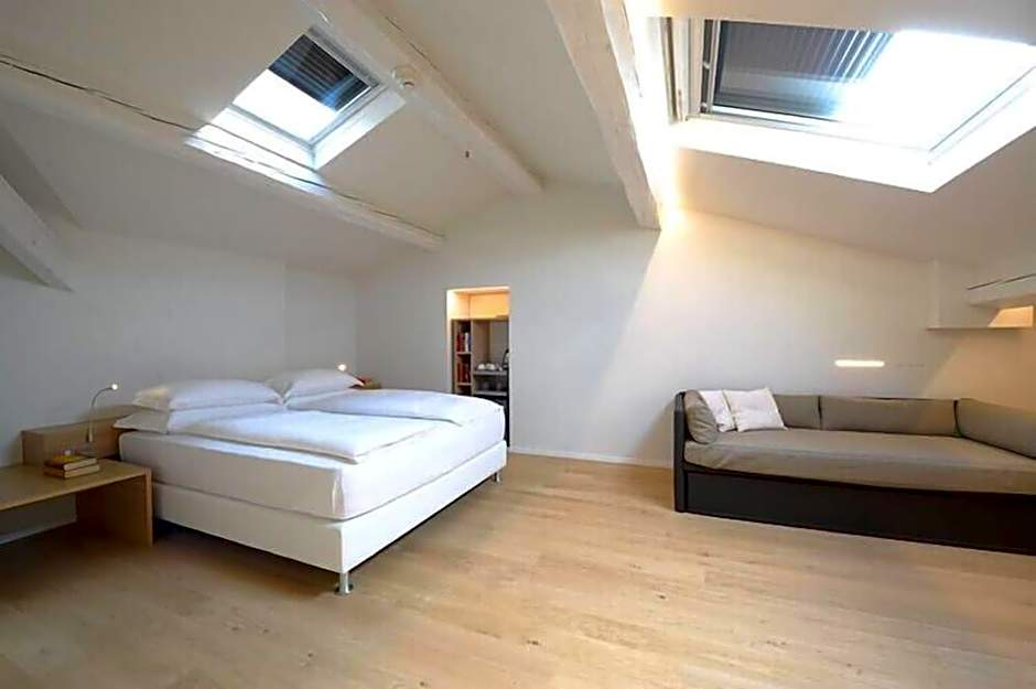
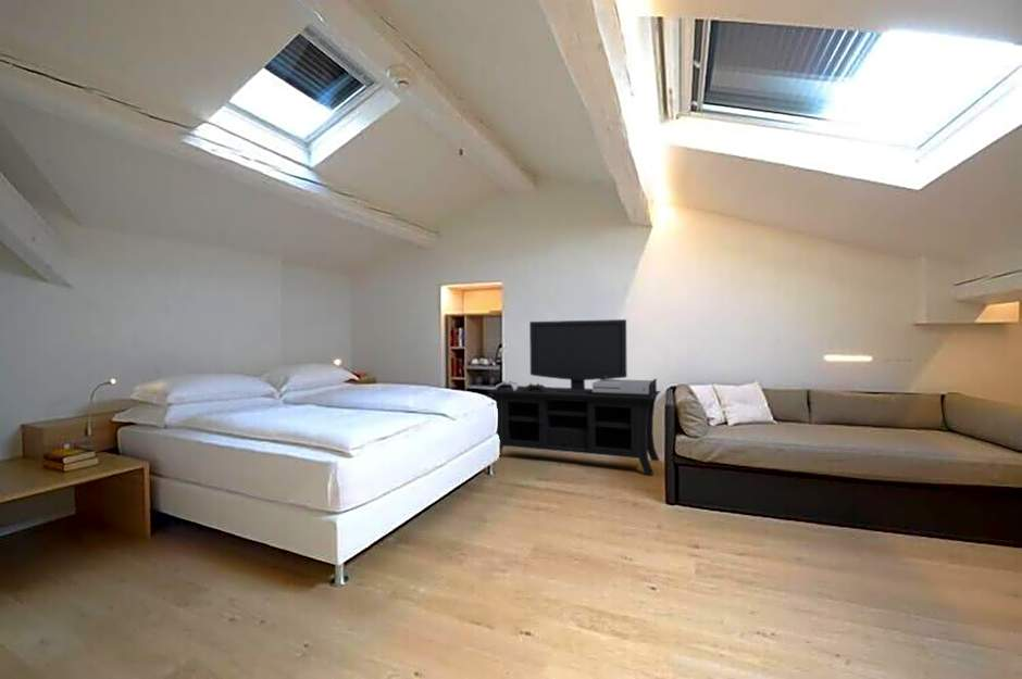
+ media console (572, 390)
